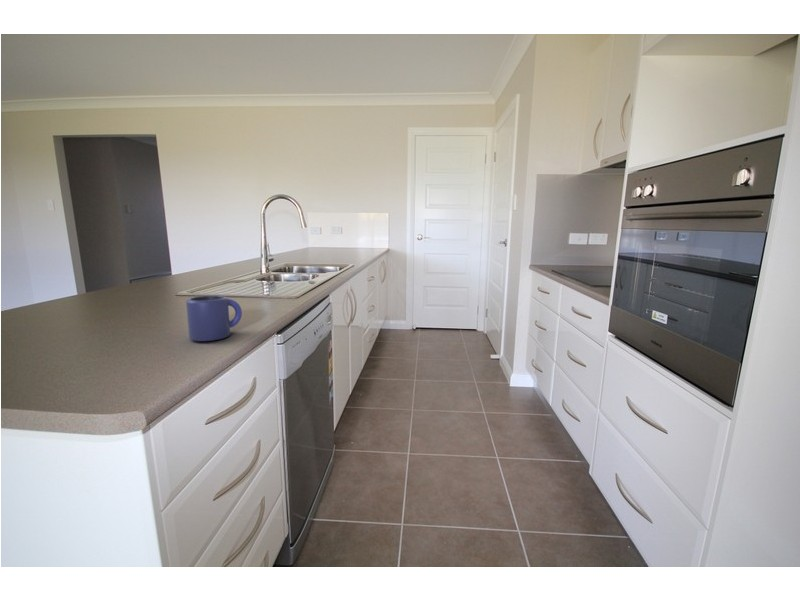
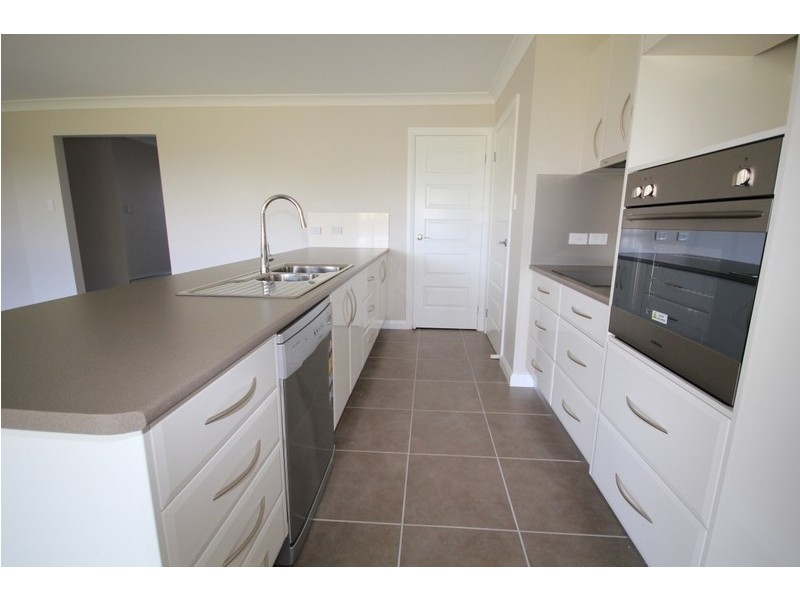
- mug (215, 316)
